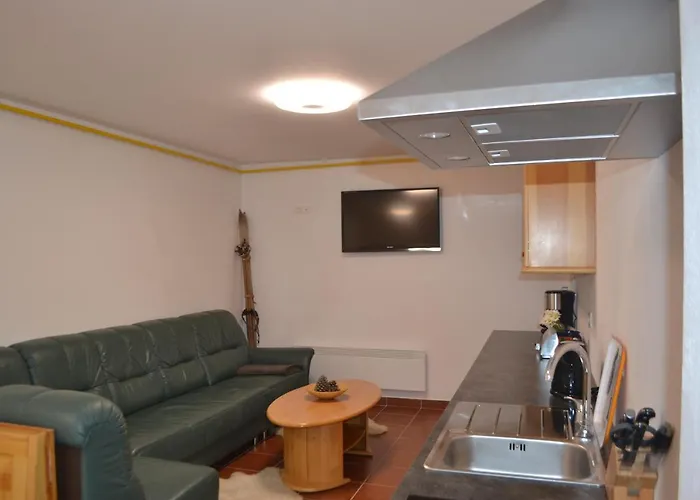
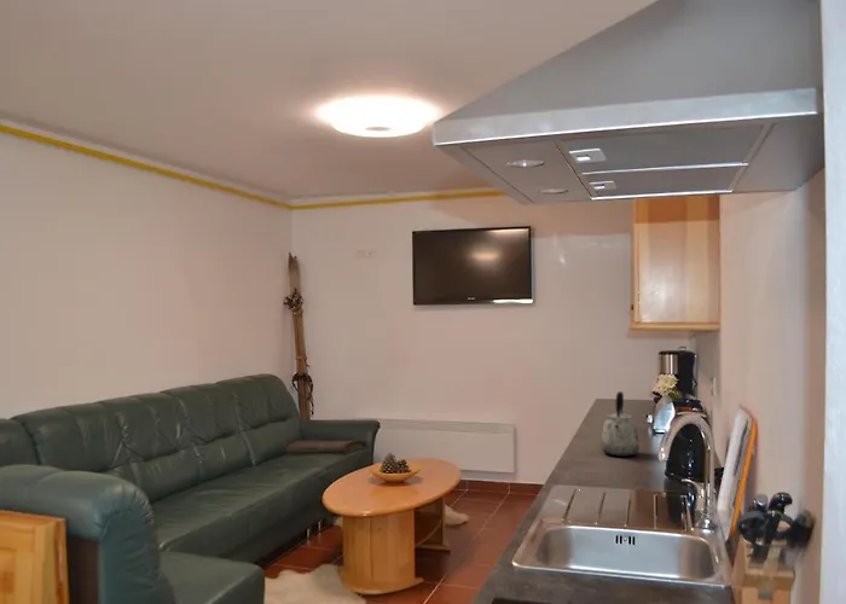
+ kettle (619, 424)
